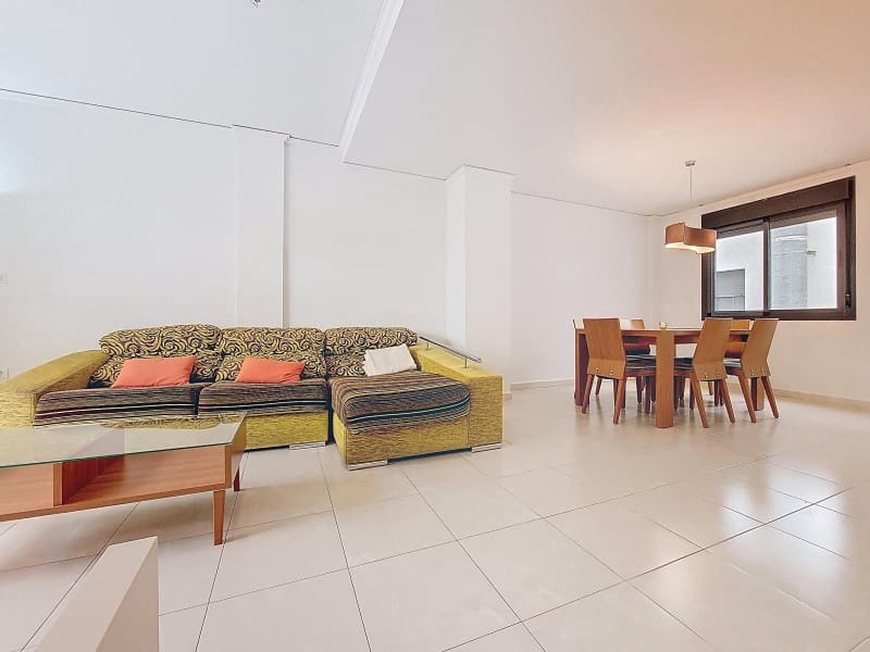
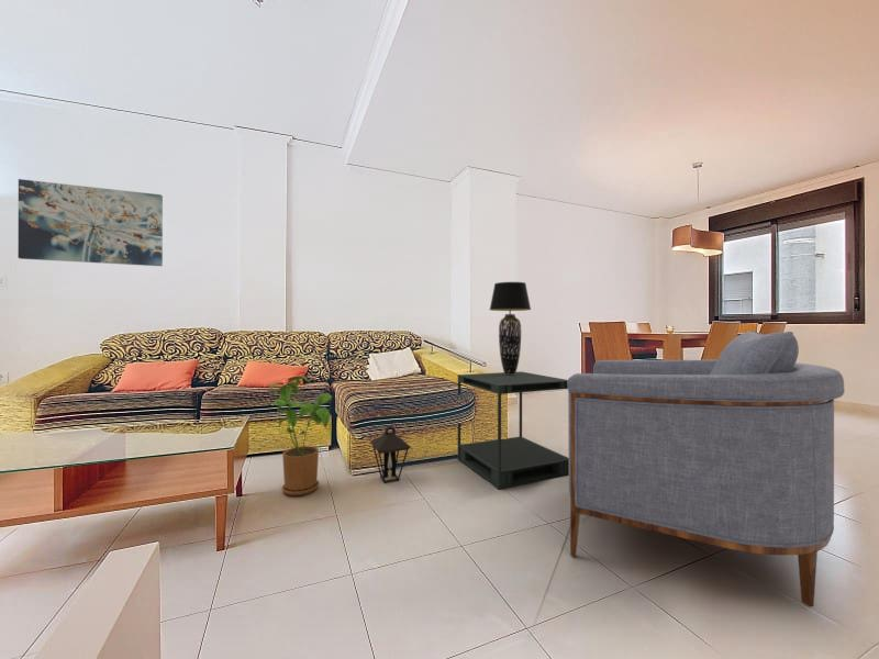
+ armchair (691, 433)
+ side table (520, 422)
+ wall art (94, 225)
+ table lamp (510, 328)
+ lantern (389, 451)
+ house plant (303, 432)
